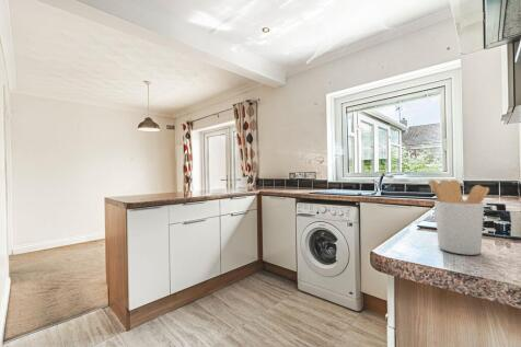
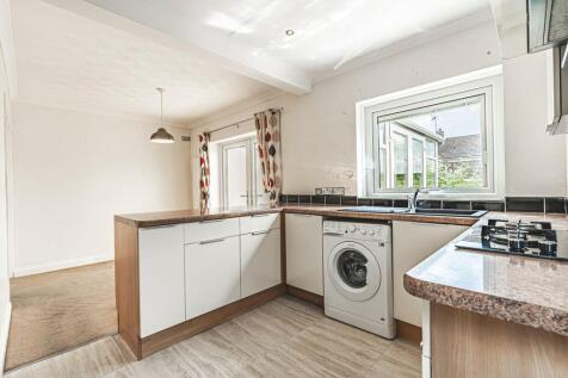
- utensil holder (452, 211)
